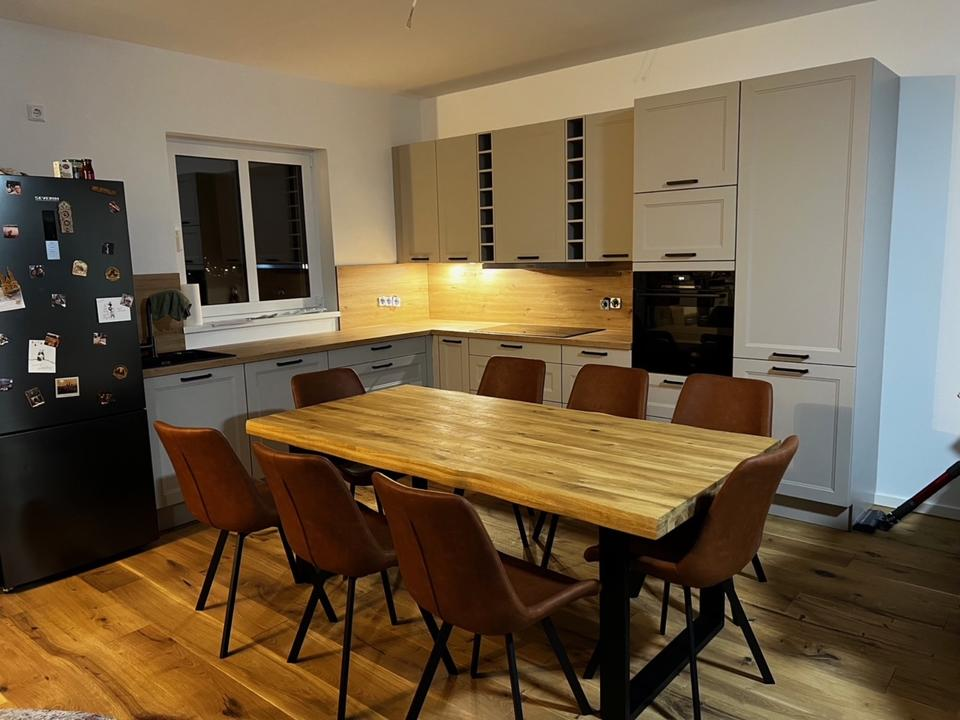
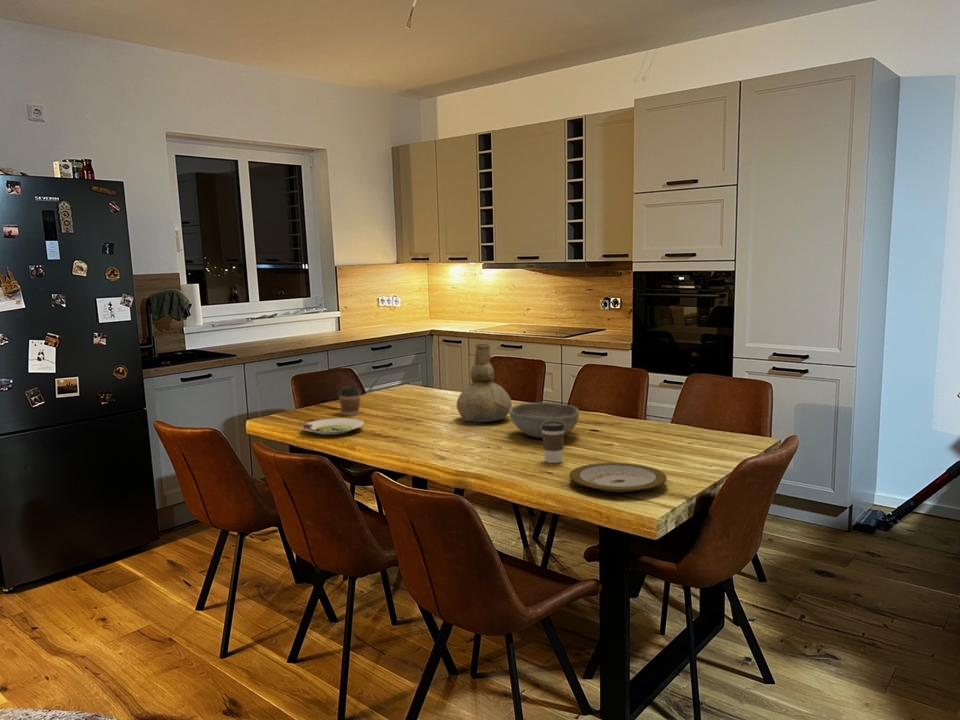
+ plate (617, 479)
+ coffee cup (553, 442)
+ coffee cup (349, 400)
+ bowl (544, 421)
+ vase (483, 382)
+ salad plate (333, 426)
